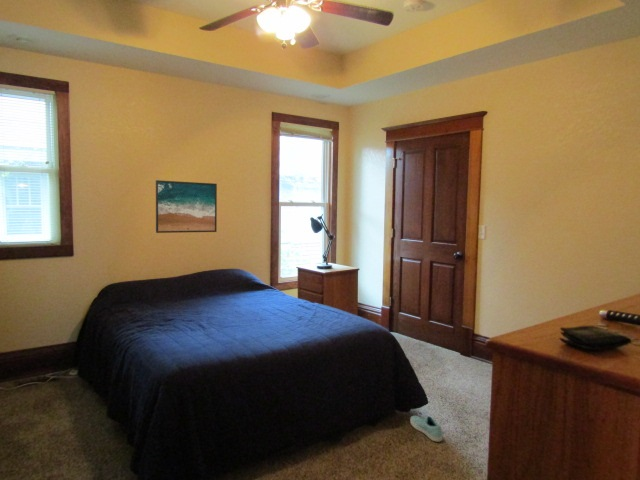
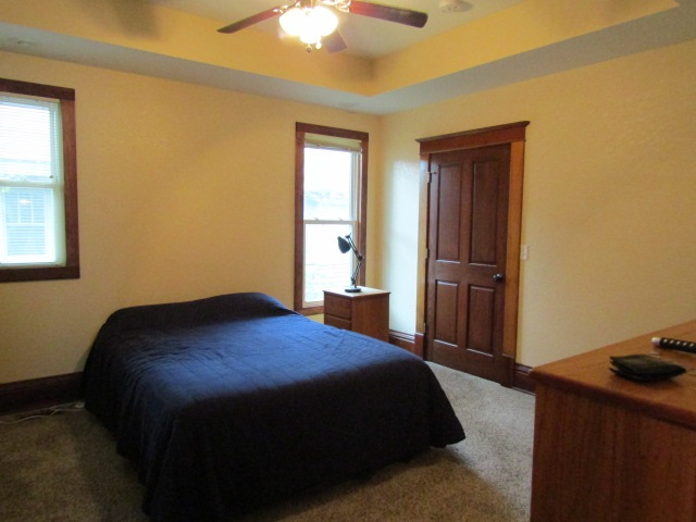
- sneaker (426, 422)
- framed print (187, 207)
